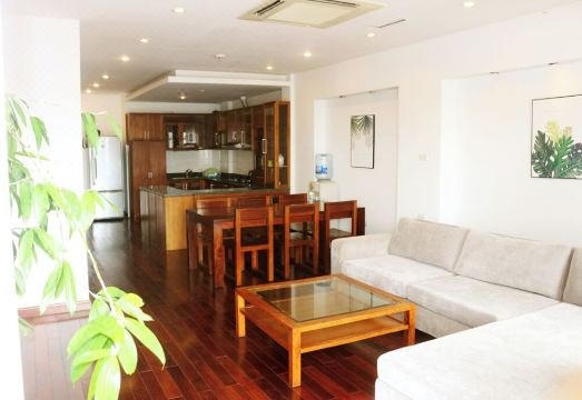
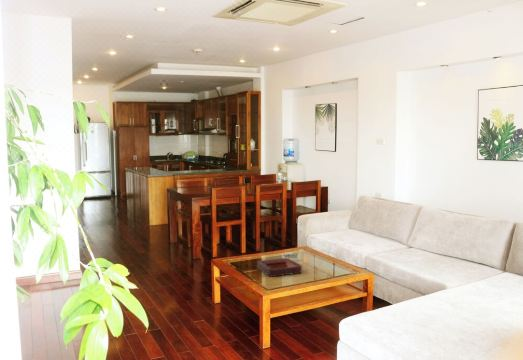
+ decorative tray (279, 266)
